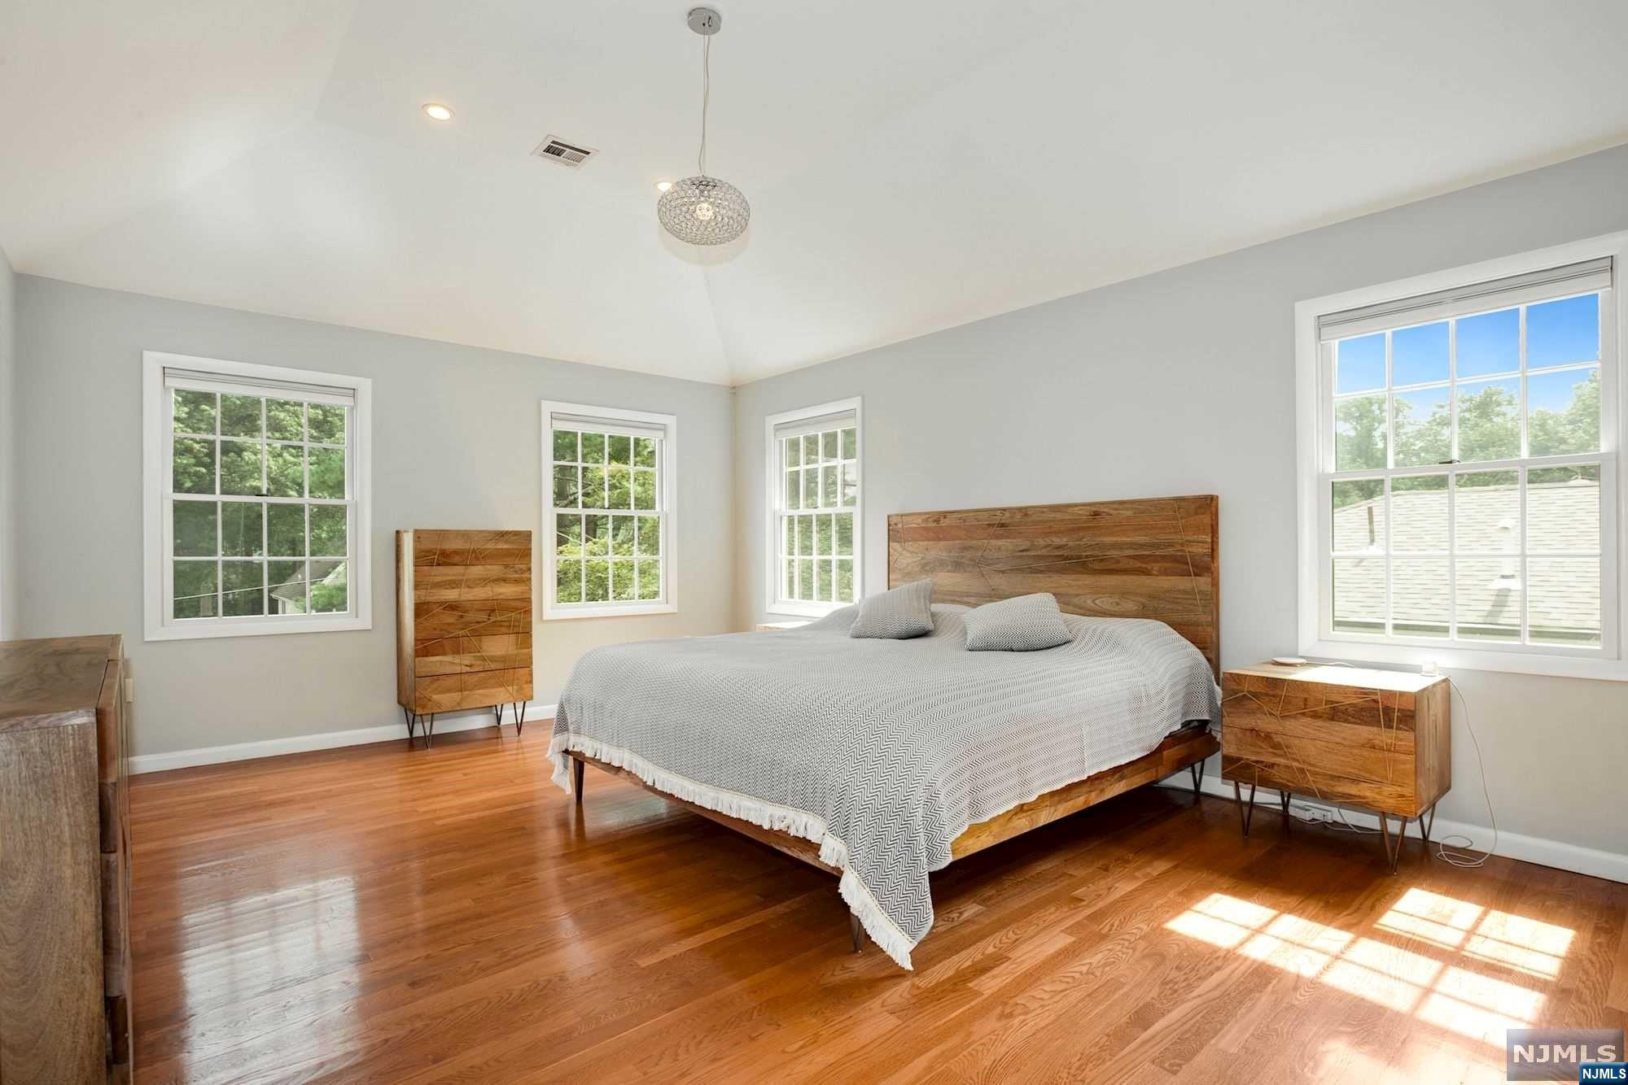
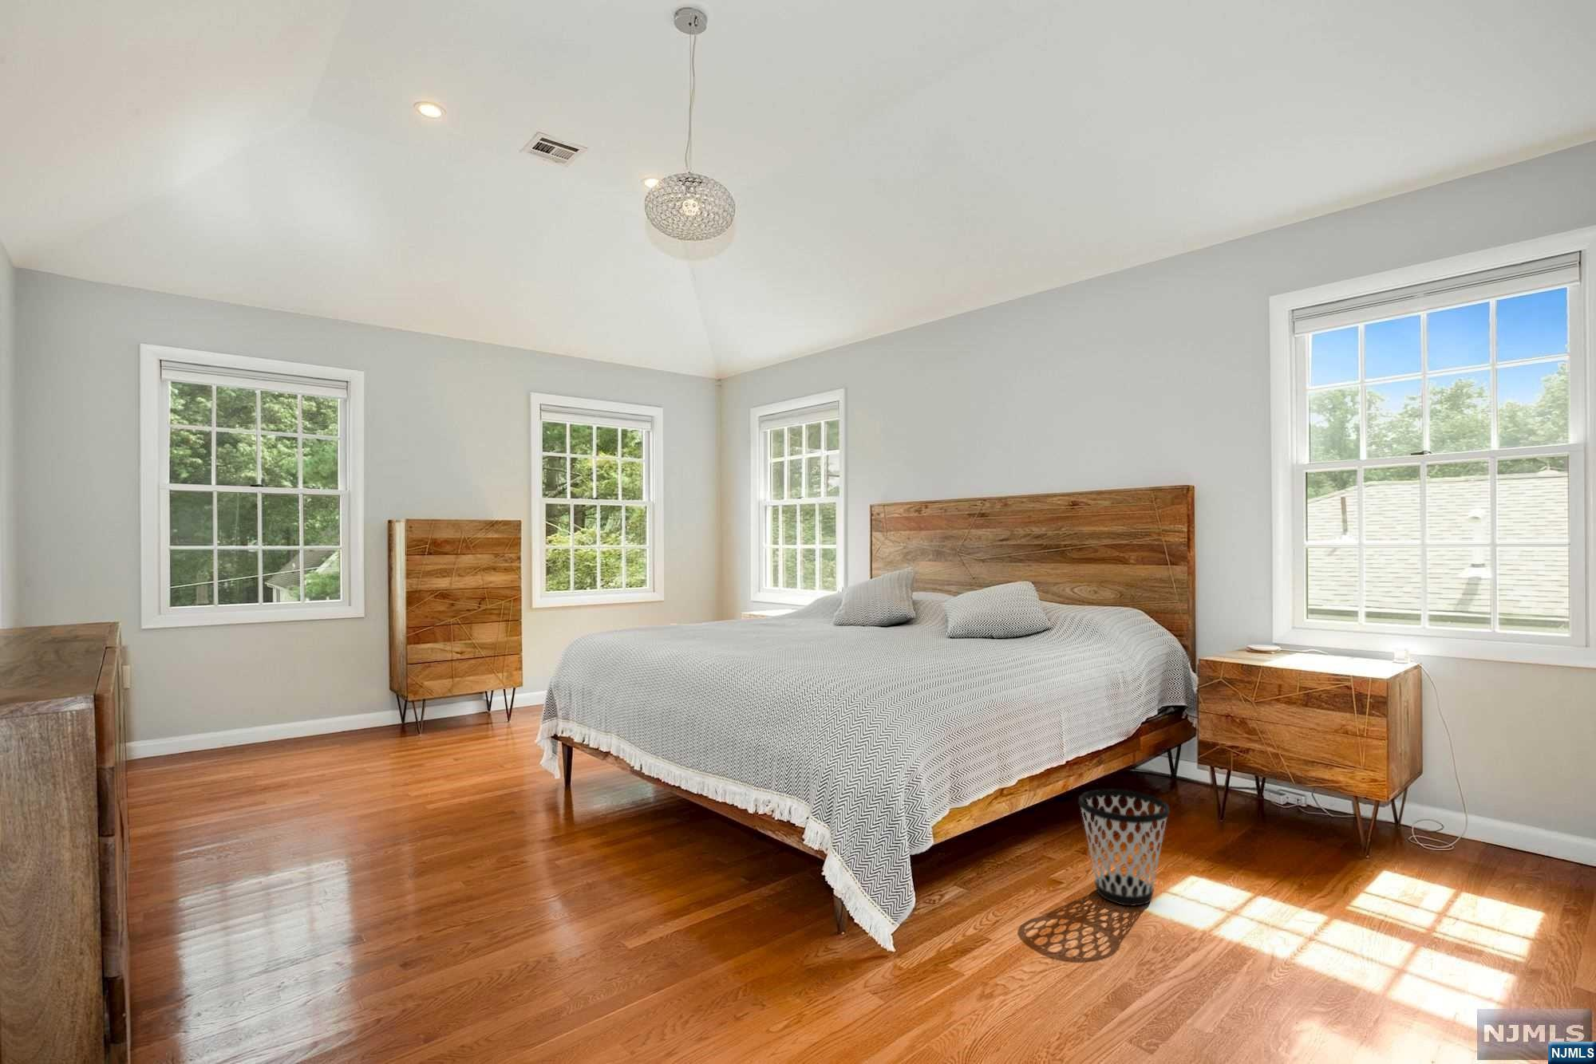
+ wastebasket (1120, 849)
